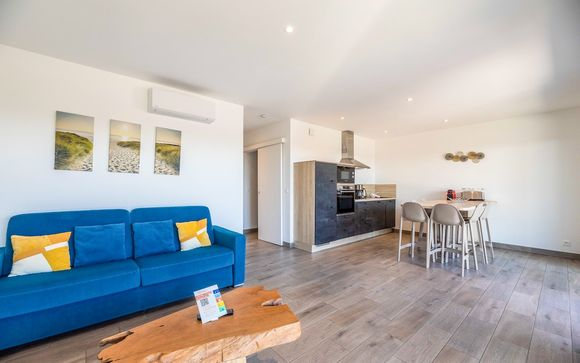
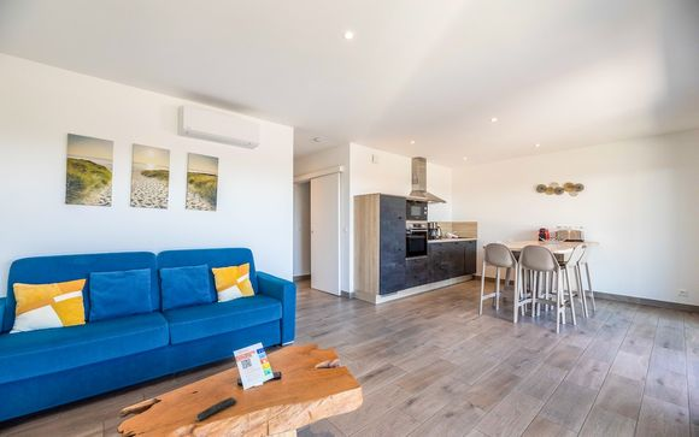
+ remote control (216, 408)
